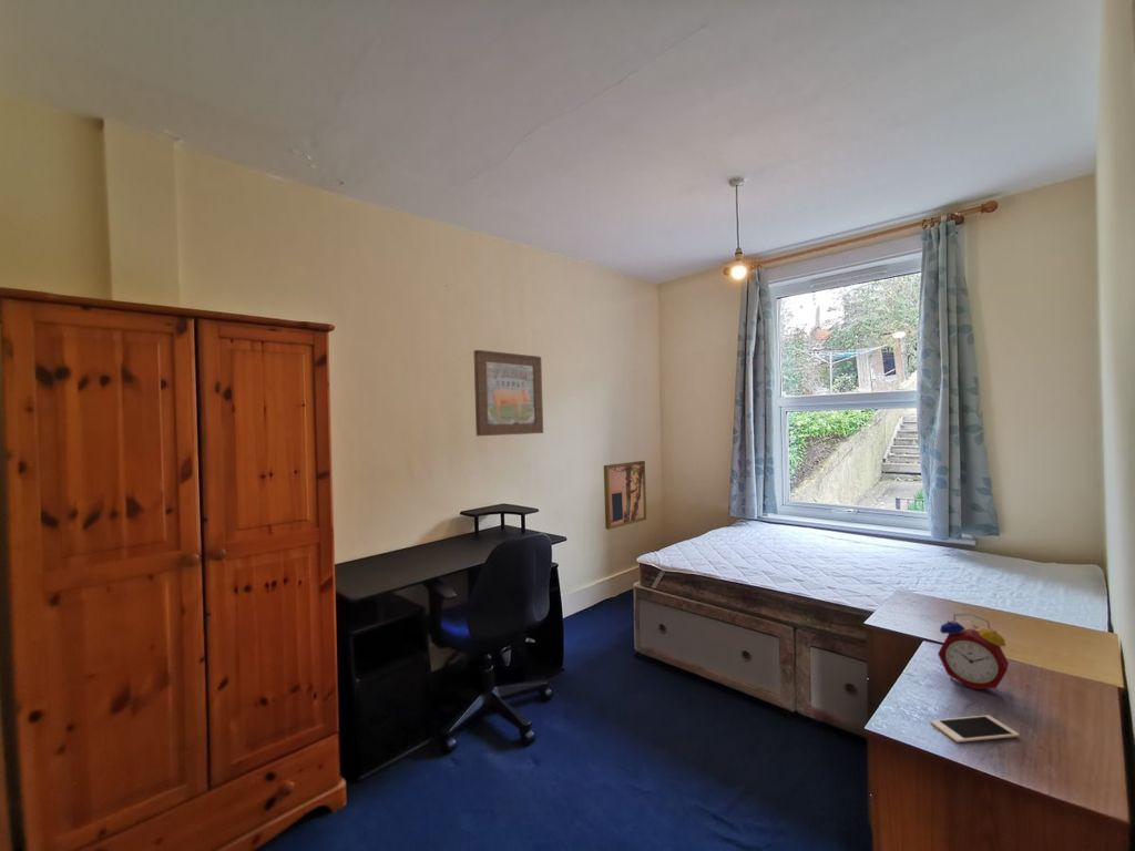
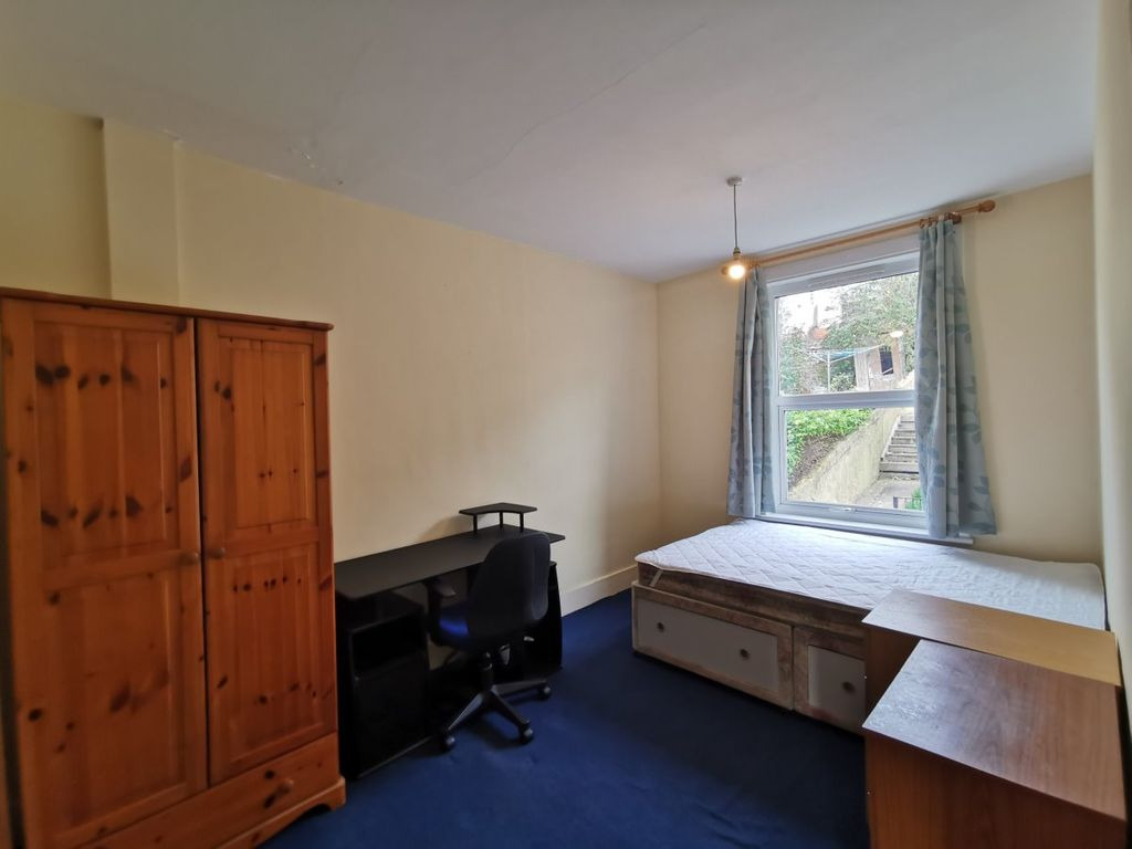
- cell phone (973, 728)
- alarm clock (972, 647)
- wall art (510, 393)
- wall art (625, 493)
